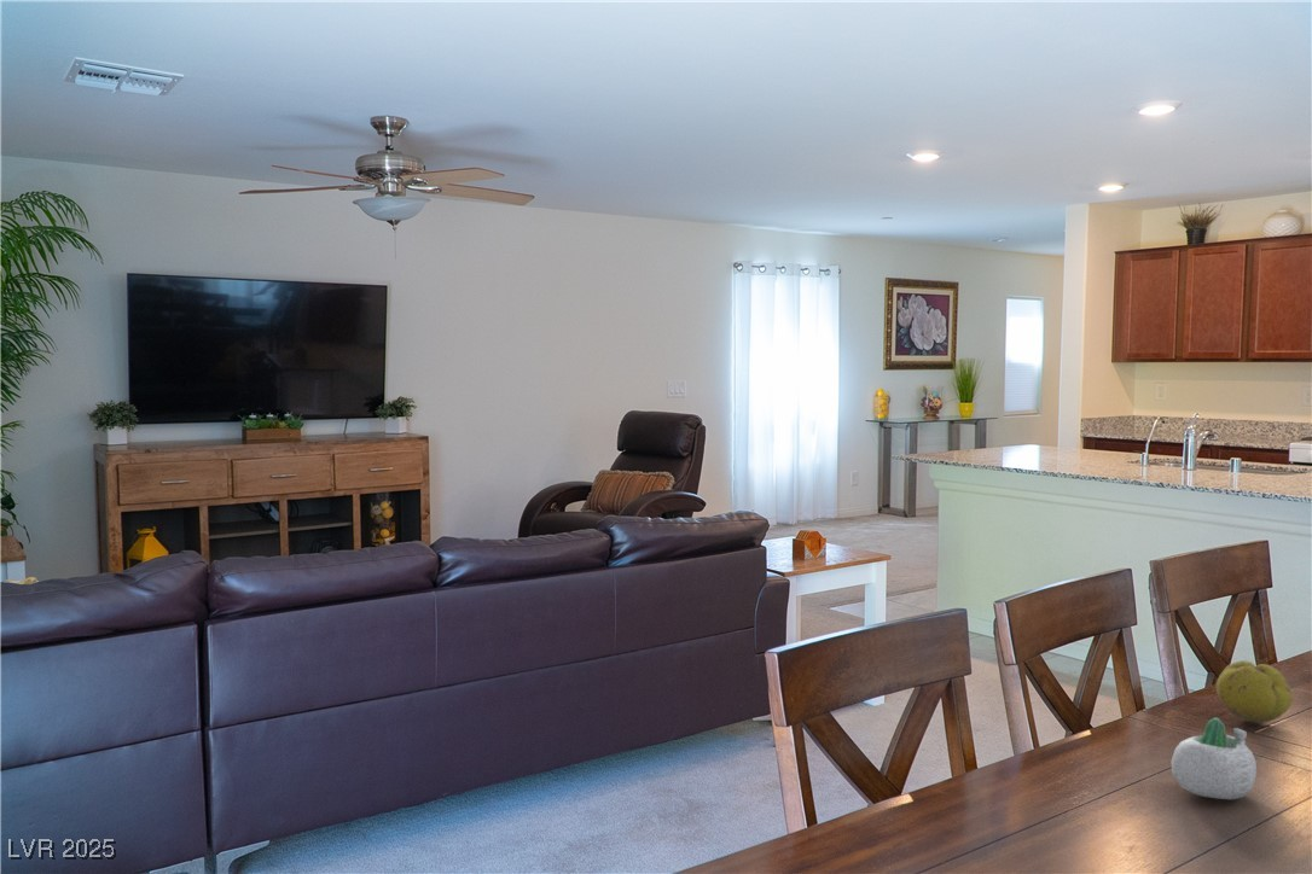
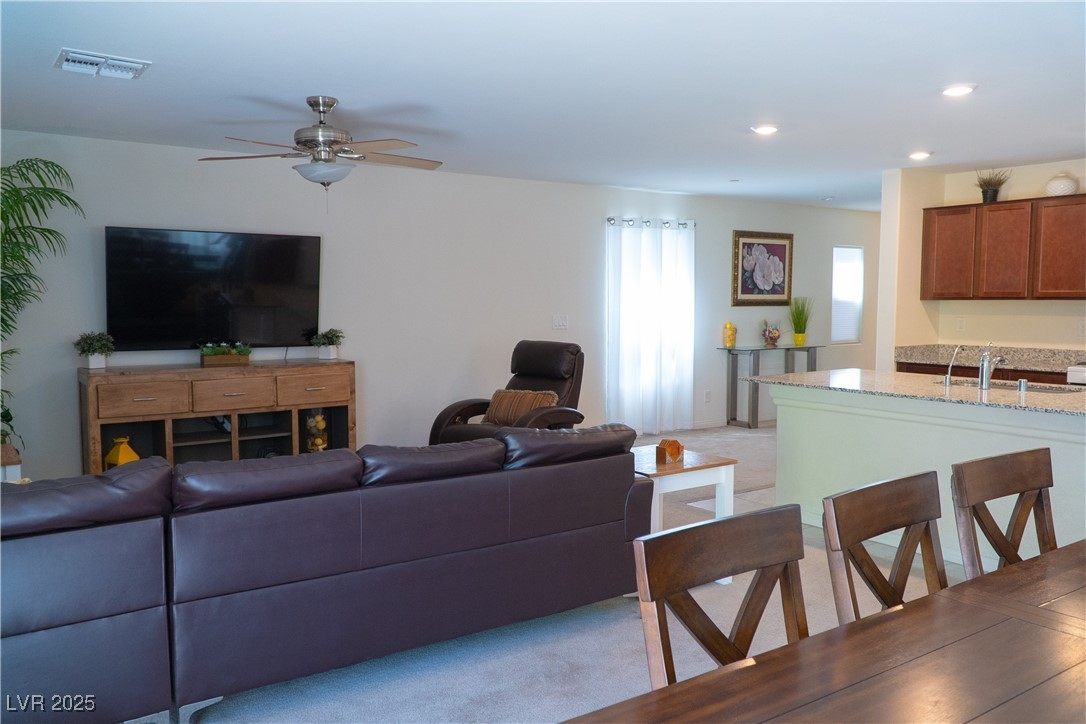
- succulent planter (1215, 756)
- fruit (1252, 692)
